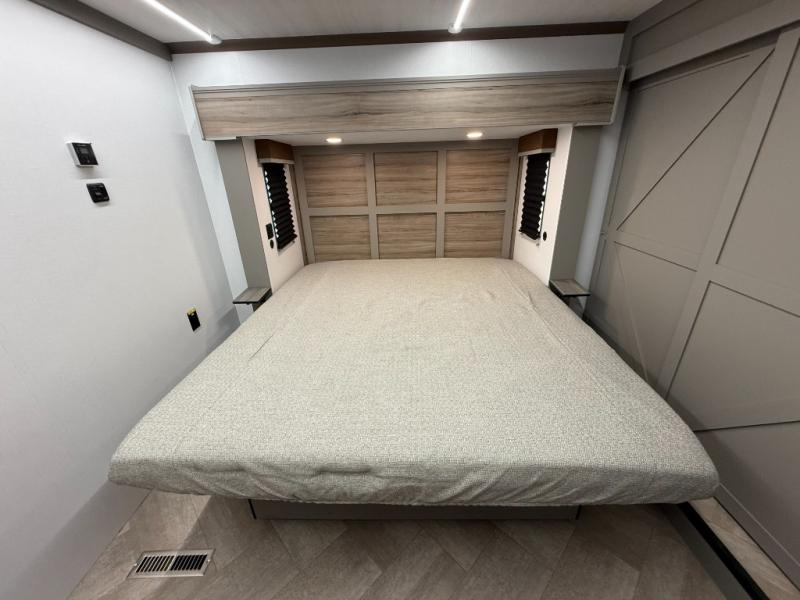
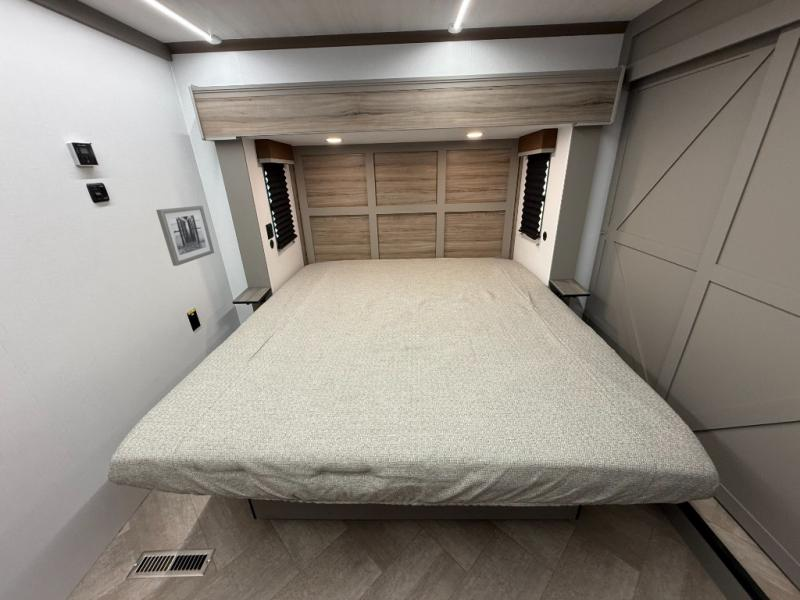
+ wall art (188, 233)
